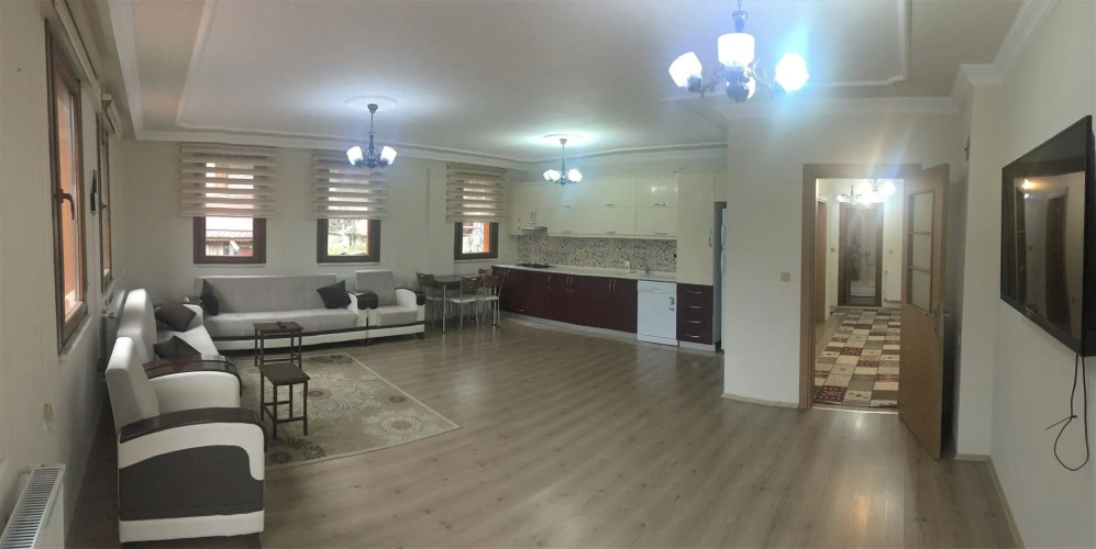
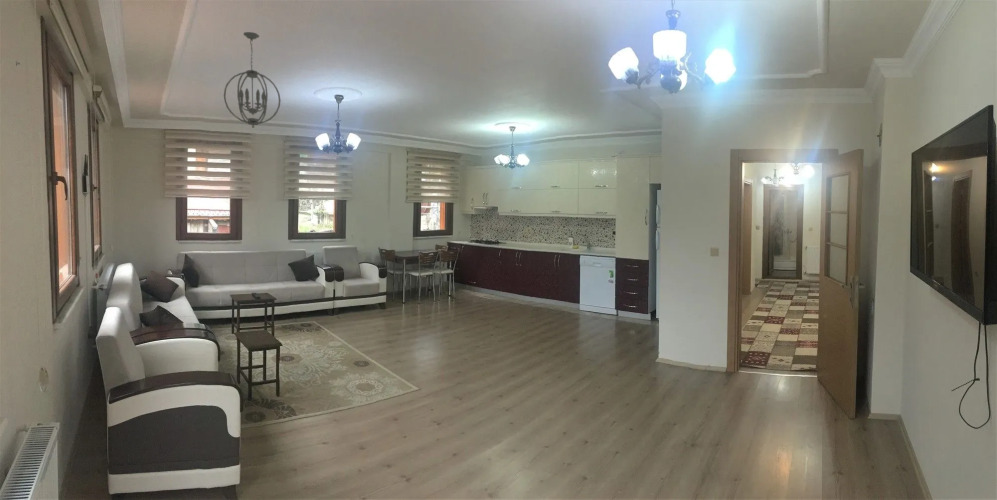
+ chandelier (252, 81)
